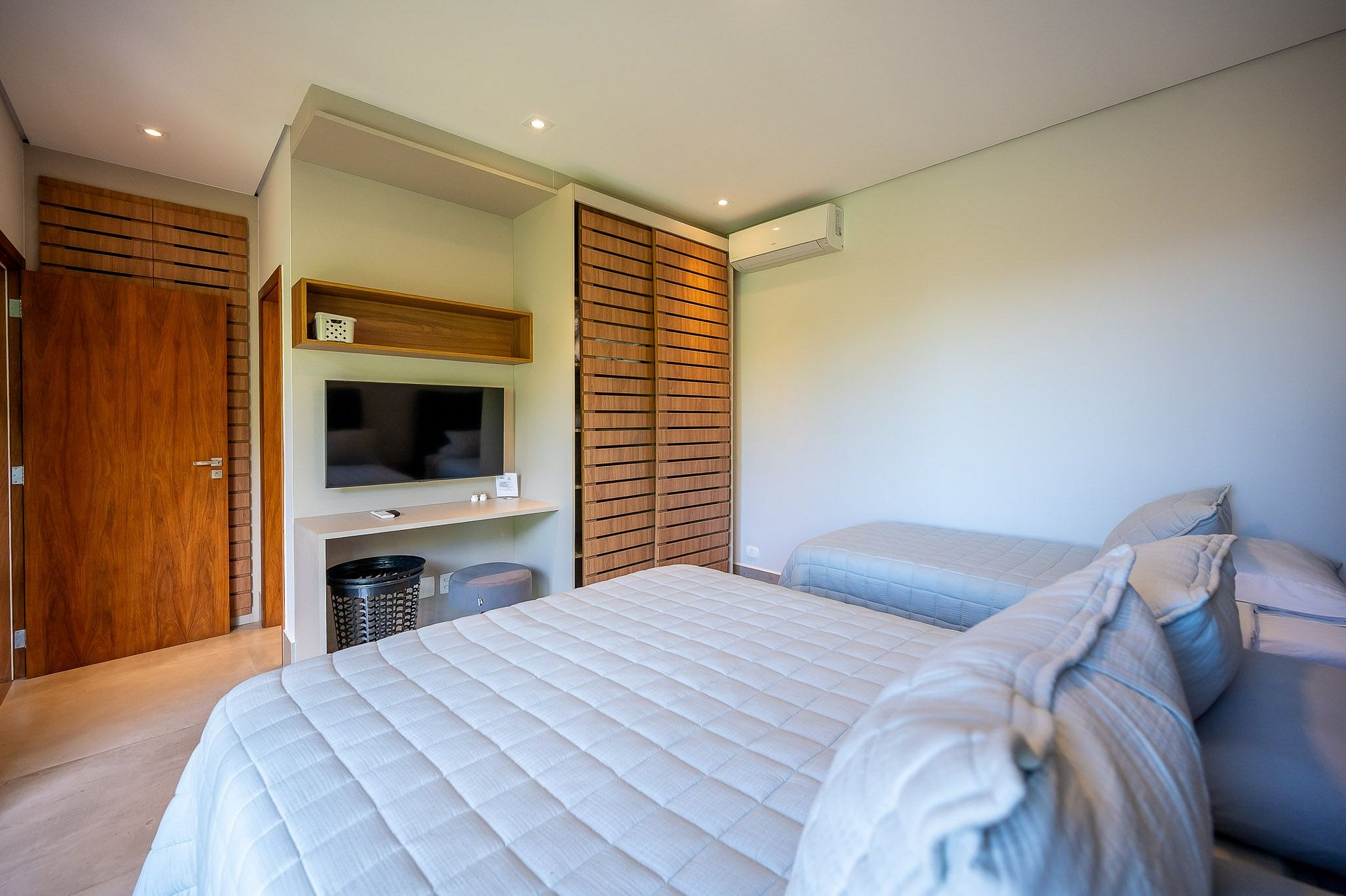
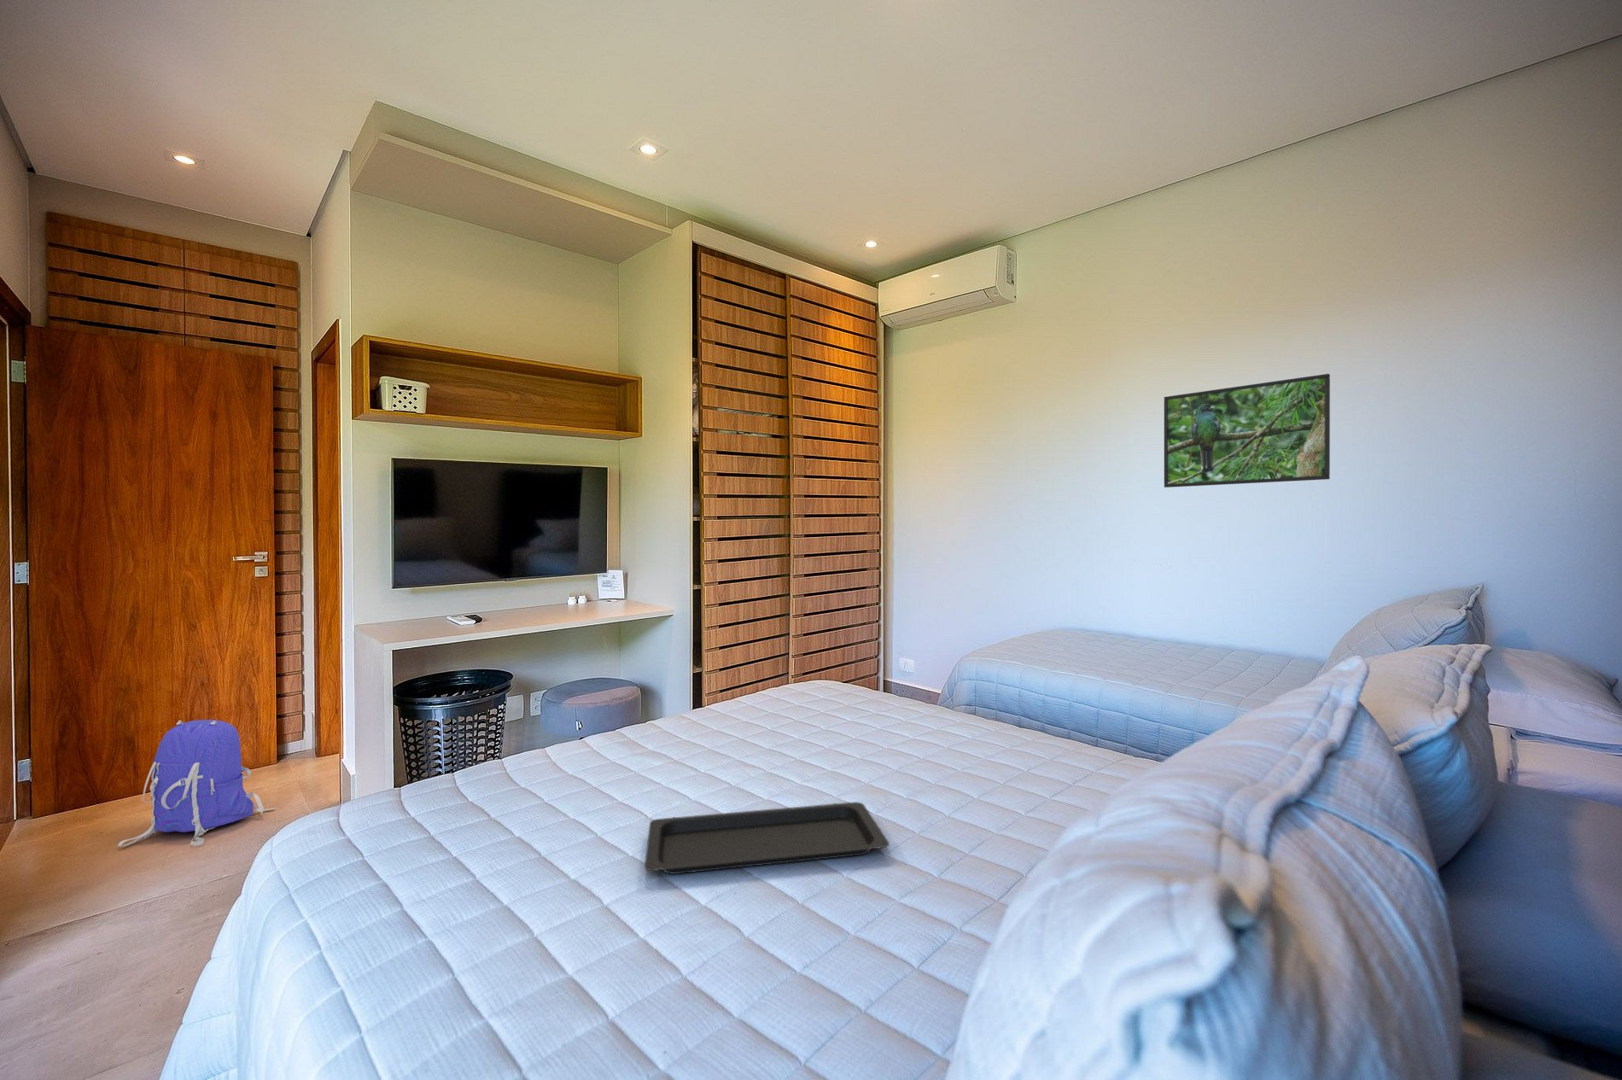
+ backpack (195, 774)
+ serving tray (765, 838)
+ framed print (1240, 435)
